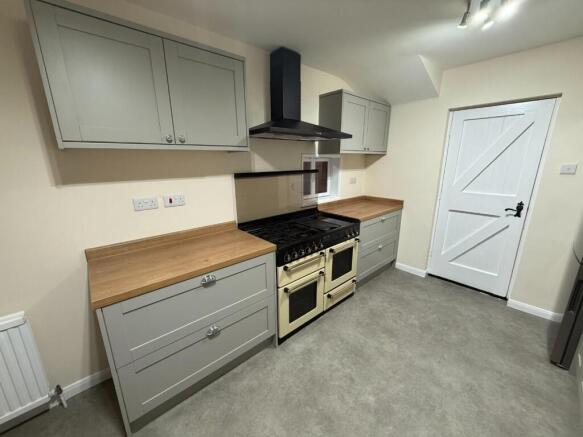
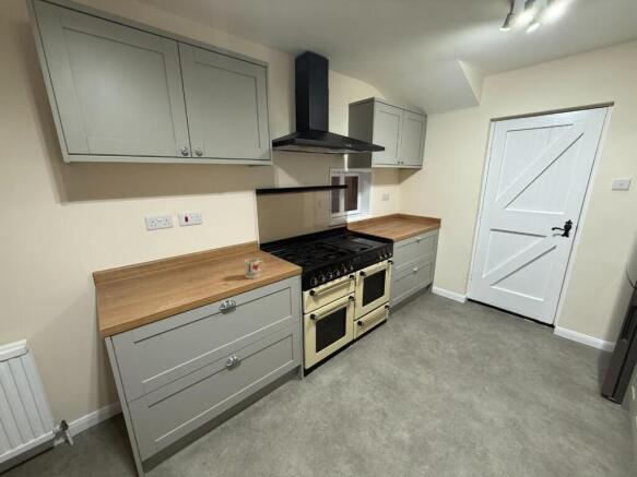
+ mug (255, 267)
